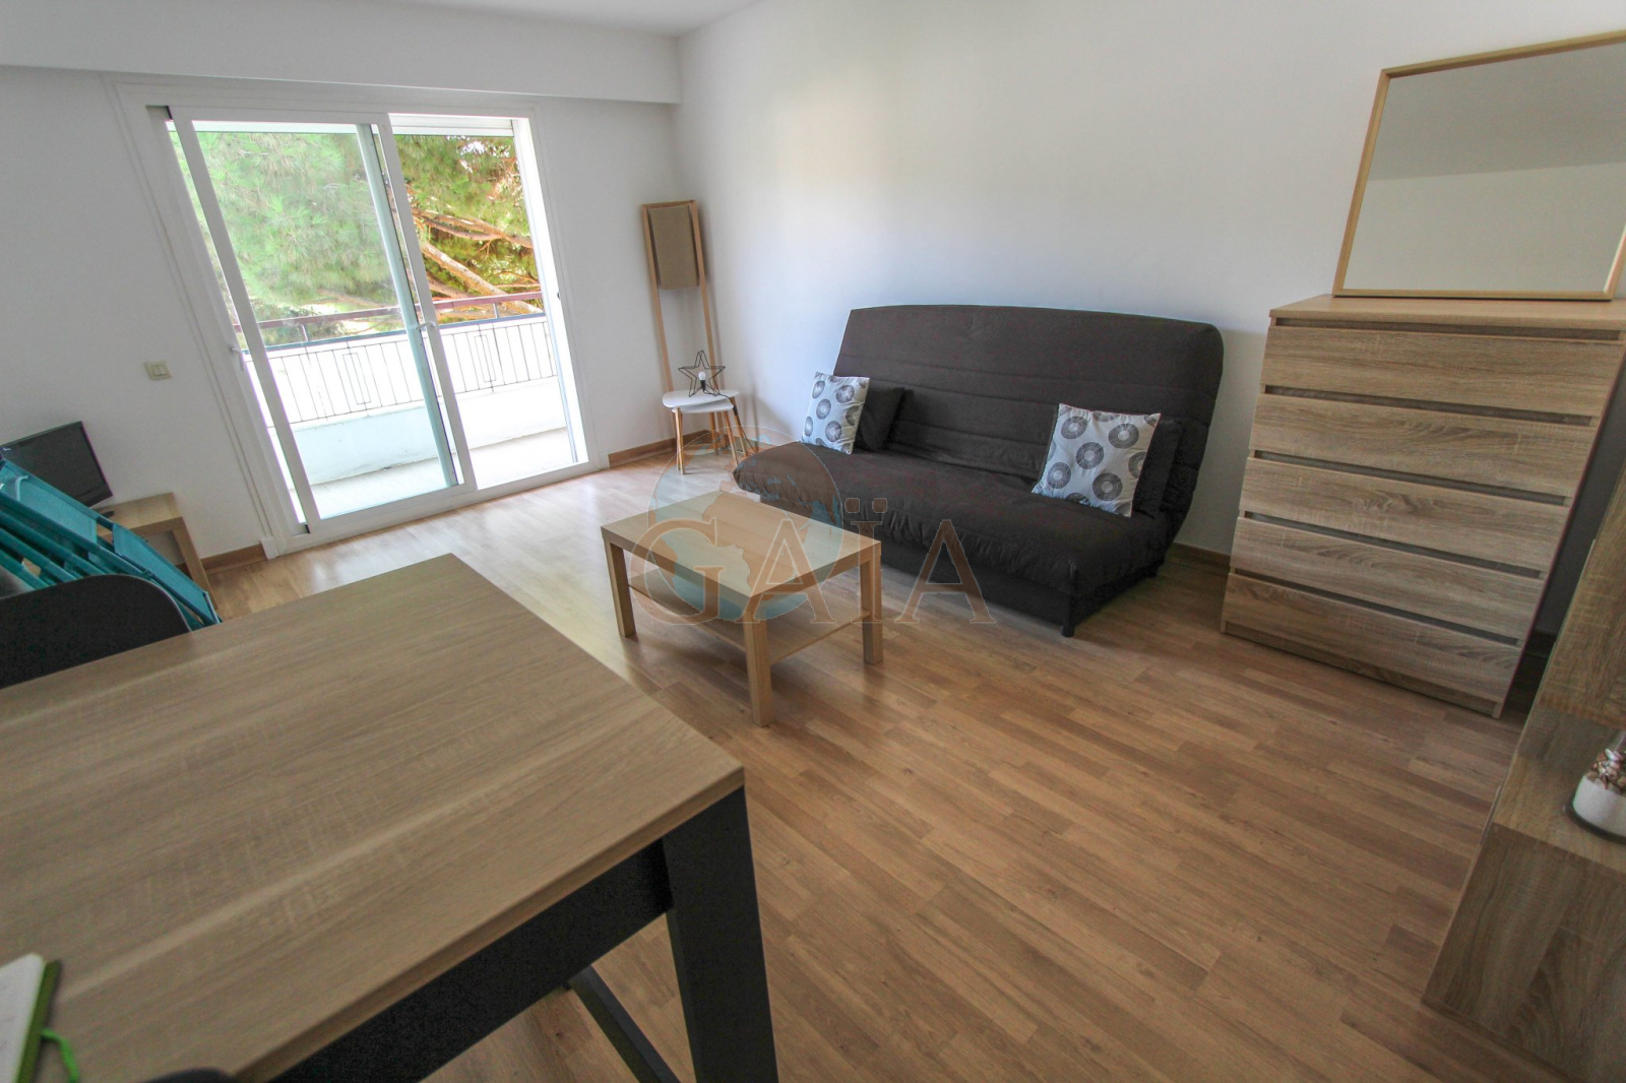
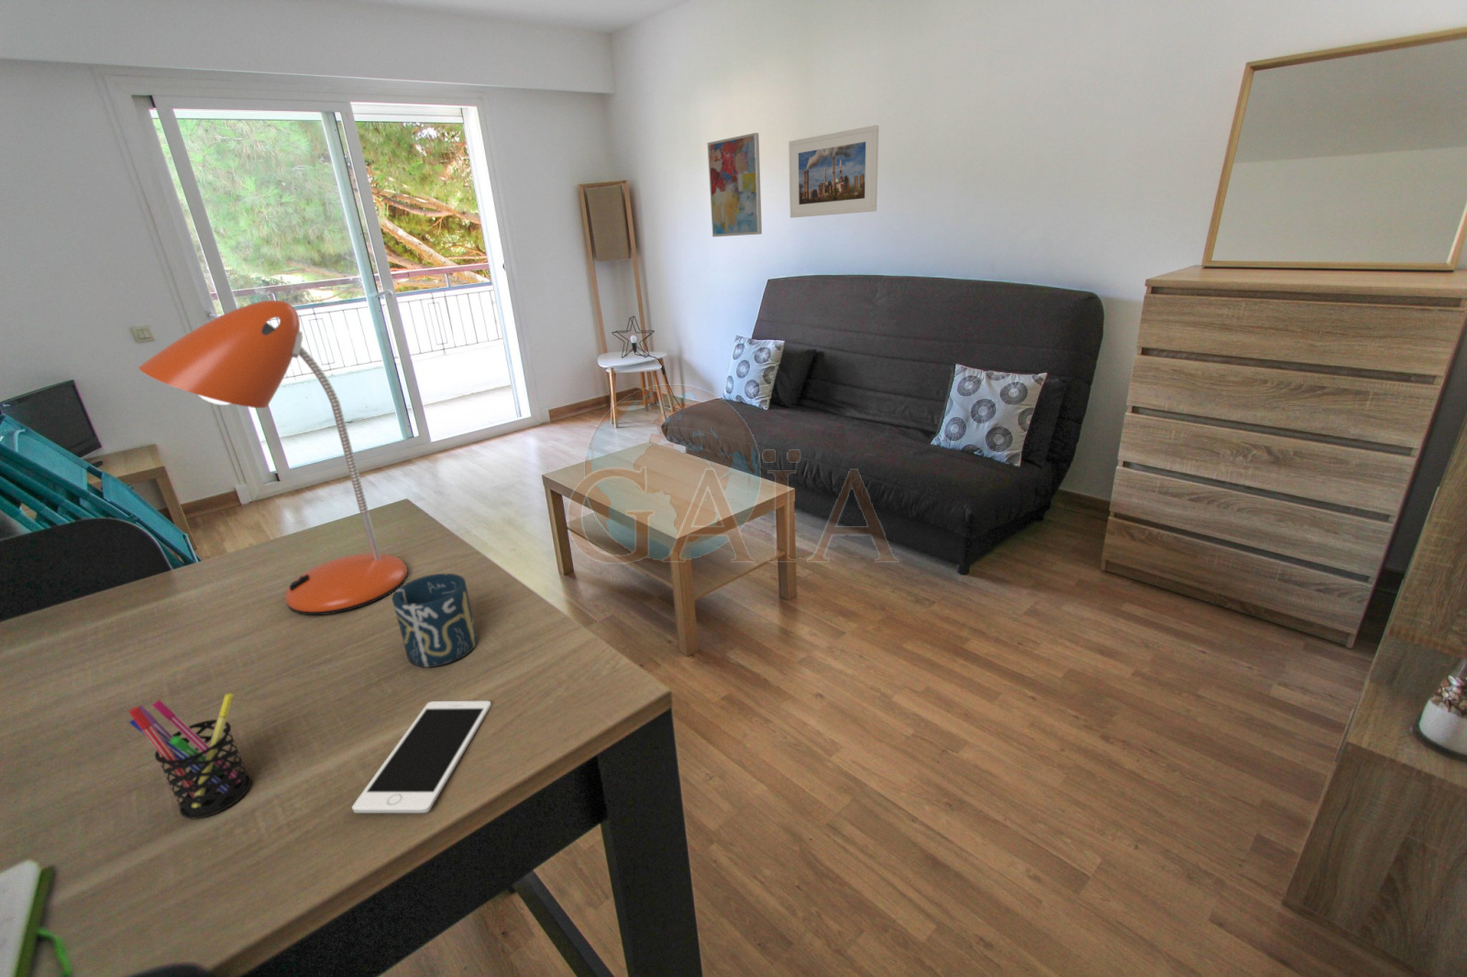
+ desk lamp (265, 407)
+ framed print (831, 174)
+ cup (433, 614)
+ pen holder (191, 752)
+ cell phone (429, 750)
+ wall art (733, 188)
